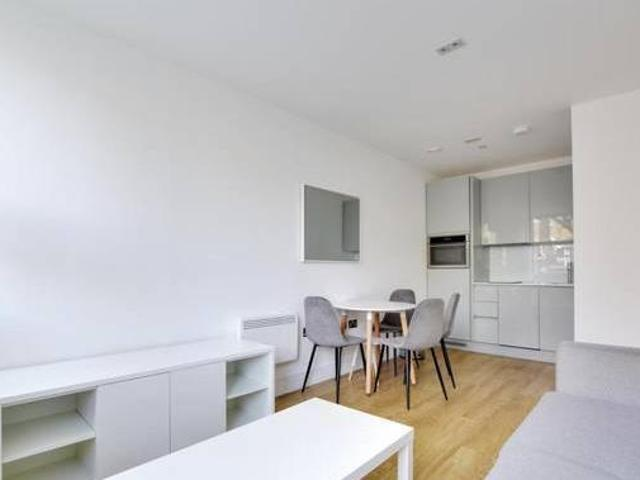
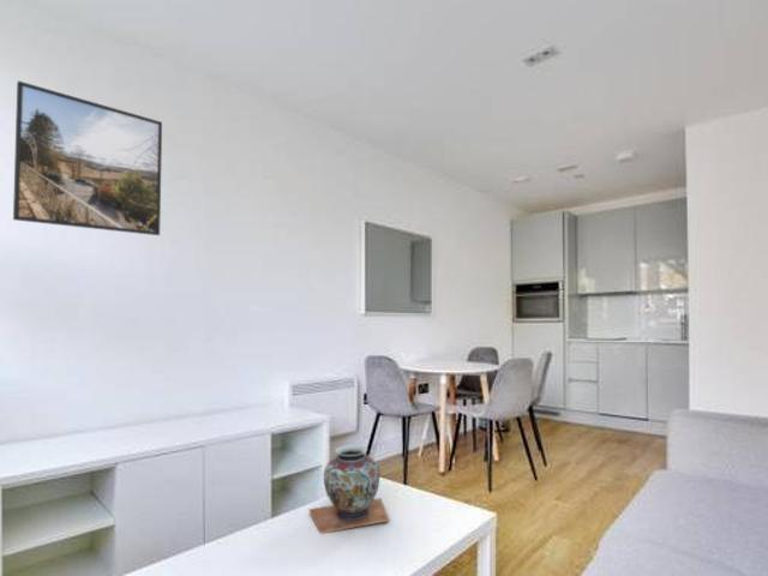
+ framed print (95, 166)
+ decorative vase (348, 482)
